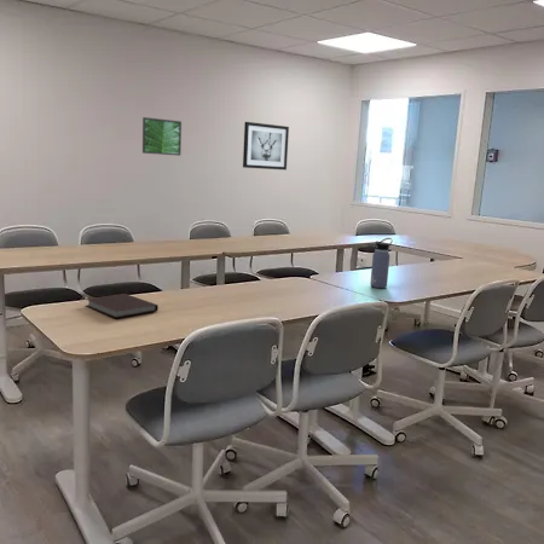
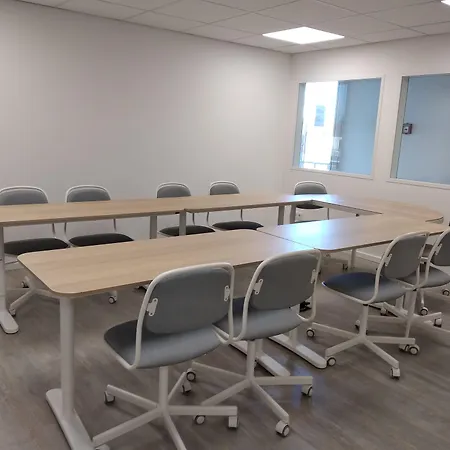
- wall art (266, 146)
- water bottle (381, 261)
- notebook (121, 305)
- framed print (162, 137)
